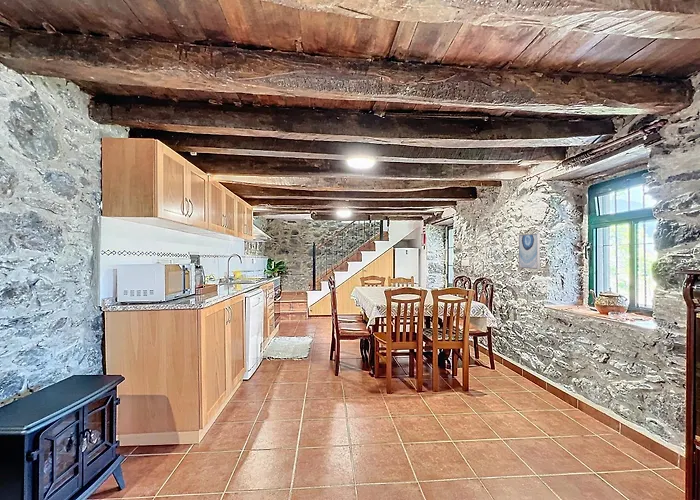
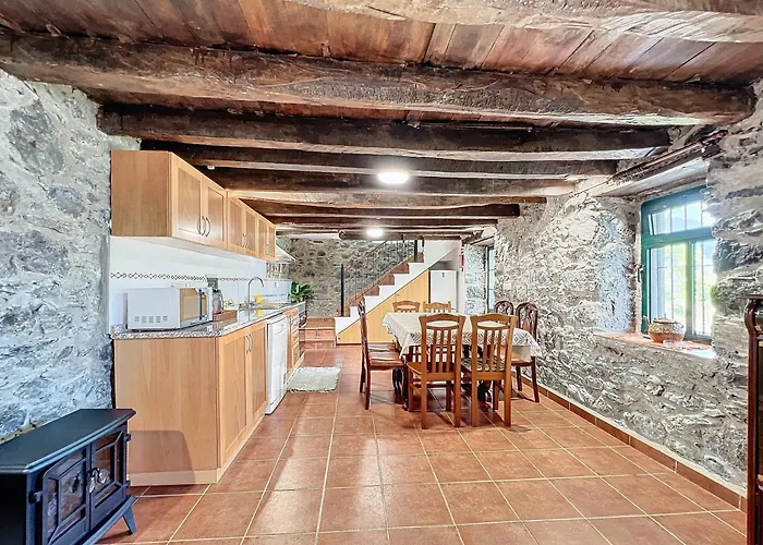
- wall art (528, 251)
